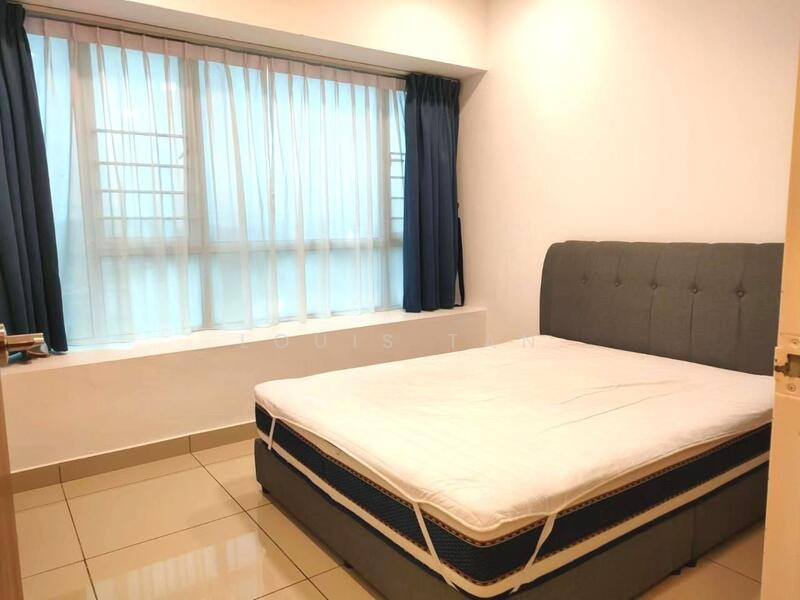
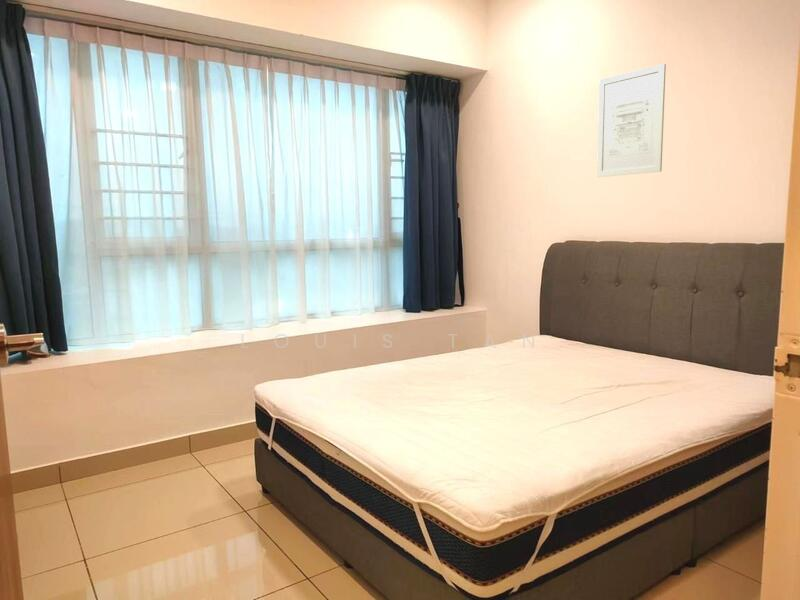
+ wall art (629, 123)
